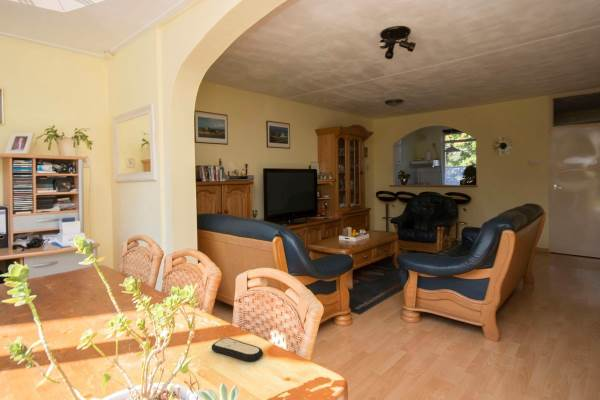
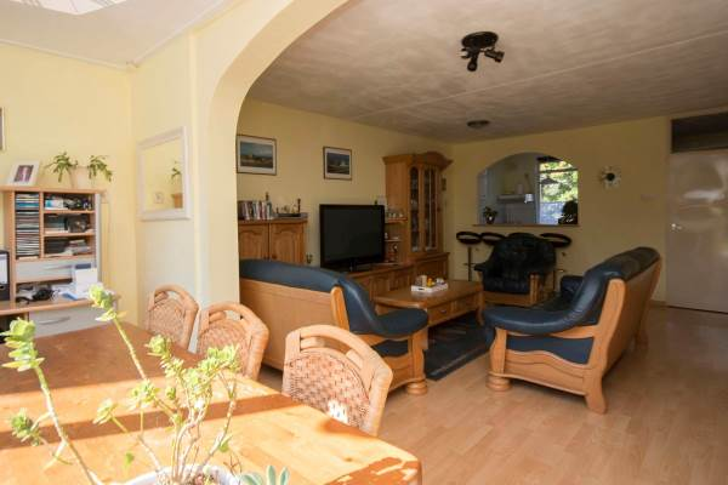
- remote control (237, 349)
